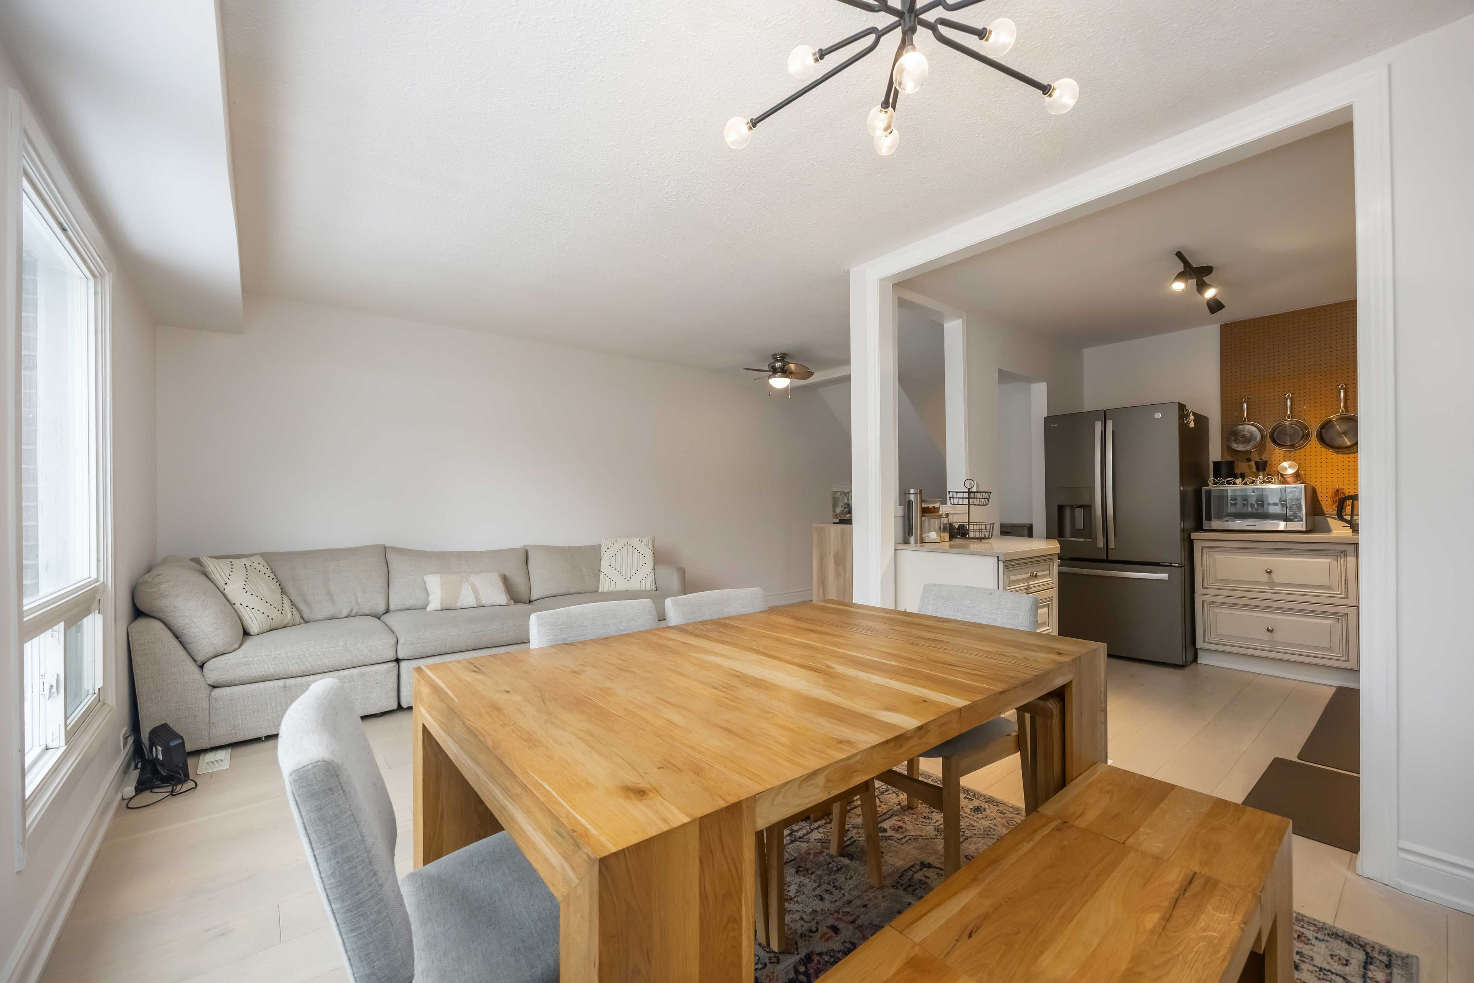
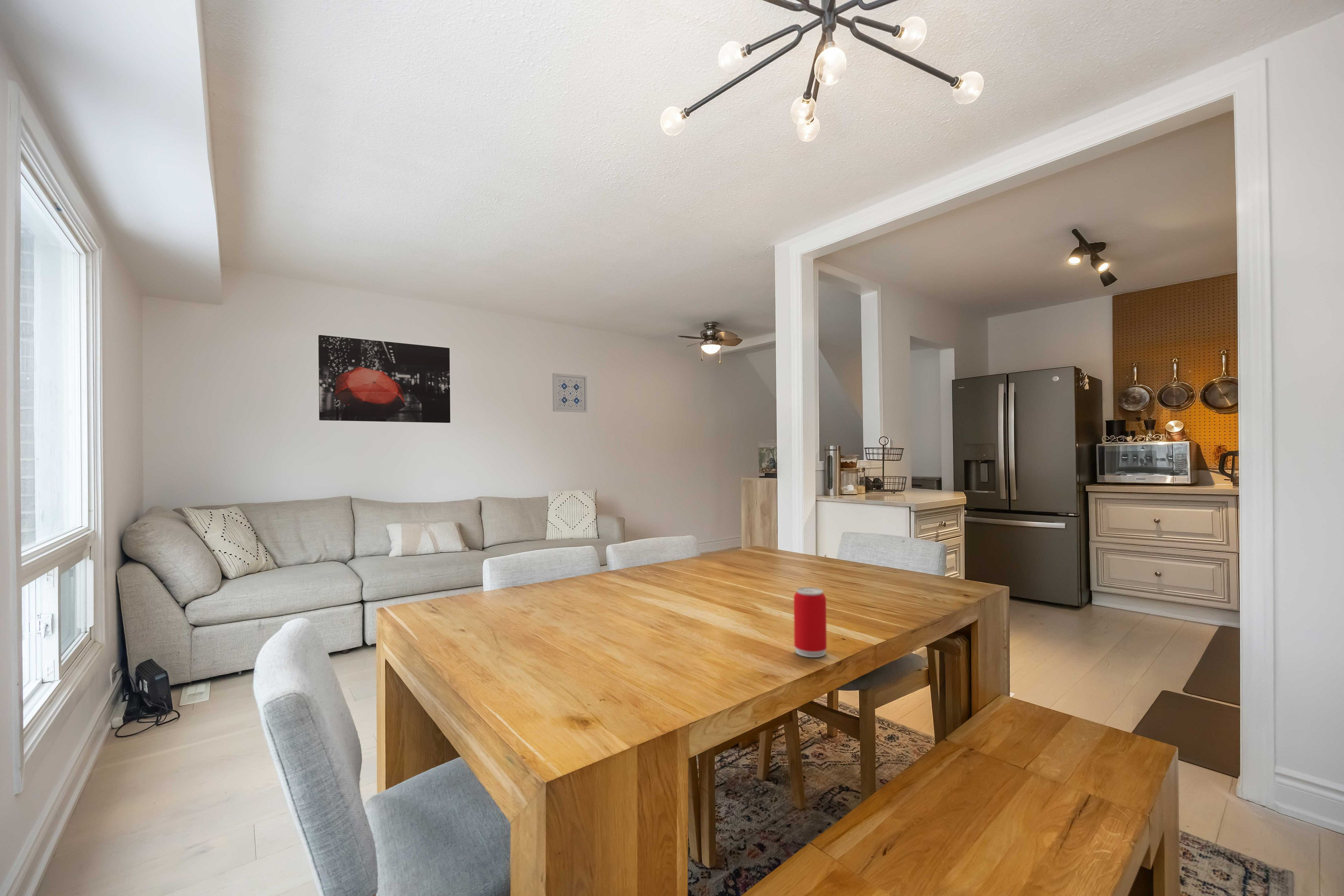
+ wall art (388, 382)
+ beverage can (810, 621)
+ wall art (570, 393)
